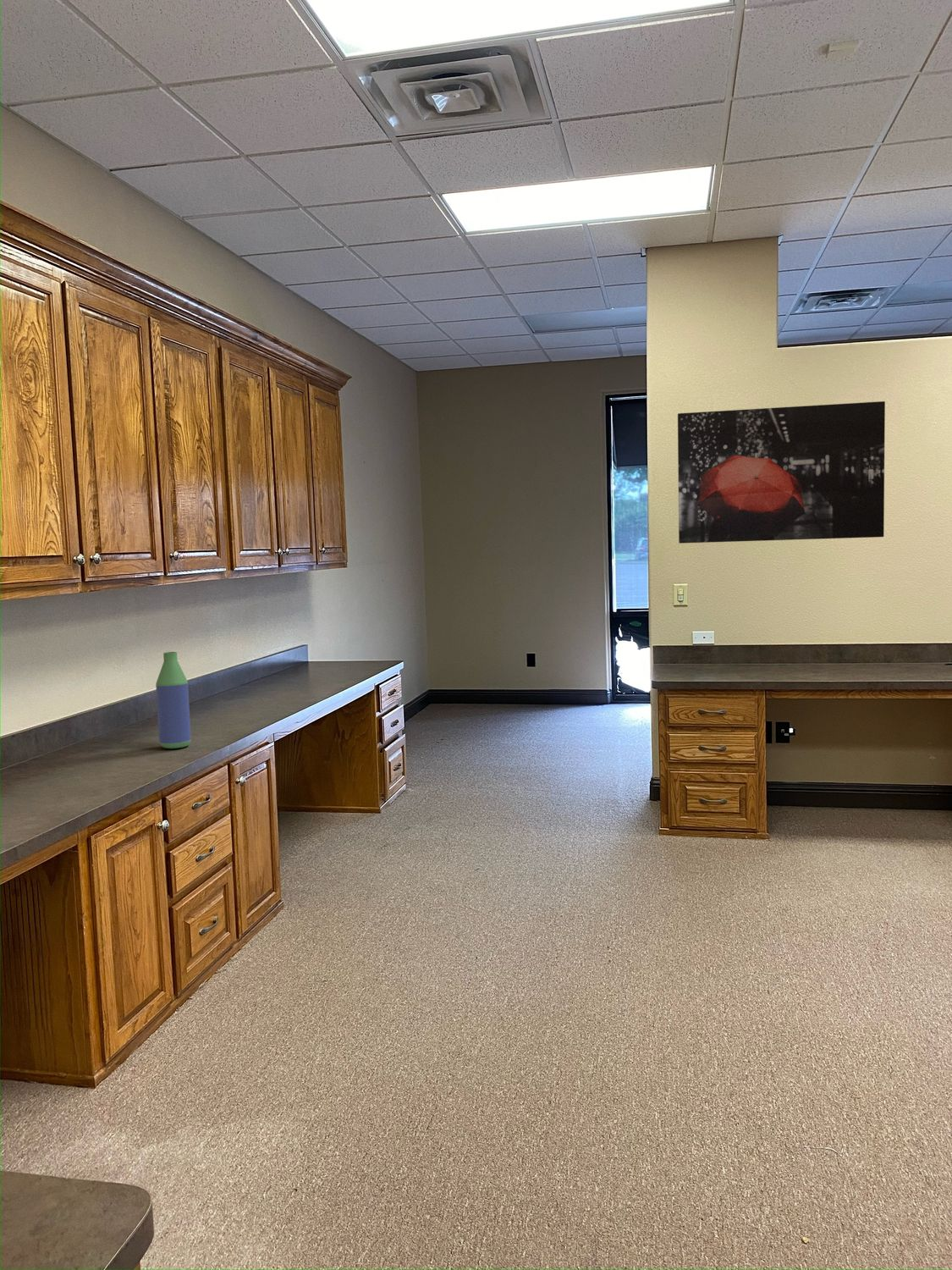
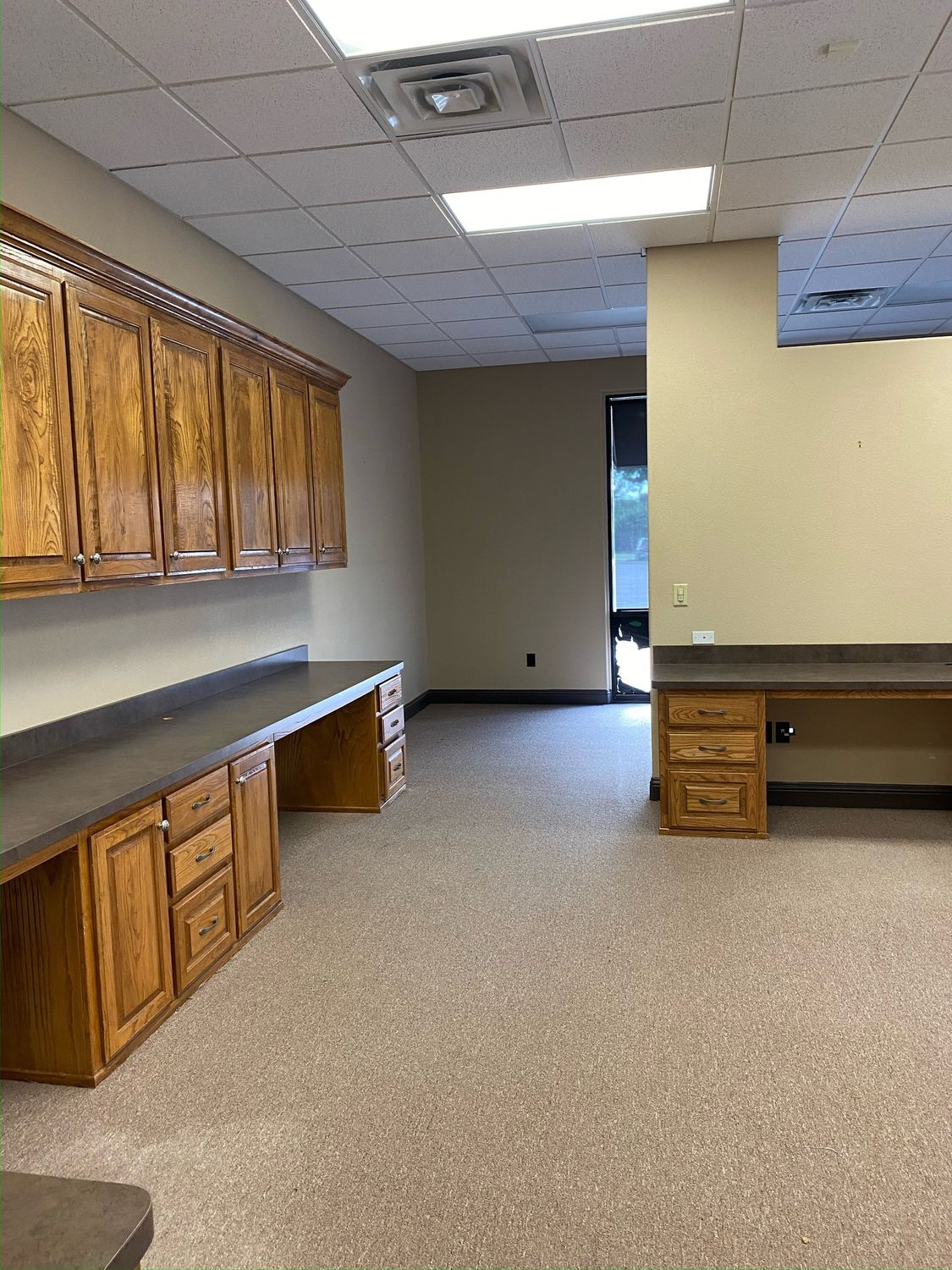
- bottle (173, 699)
- wall art (779, 474)
